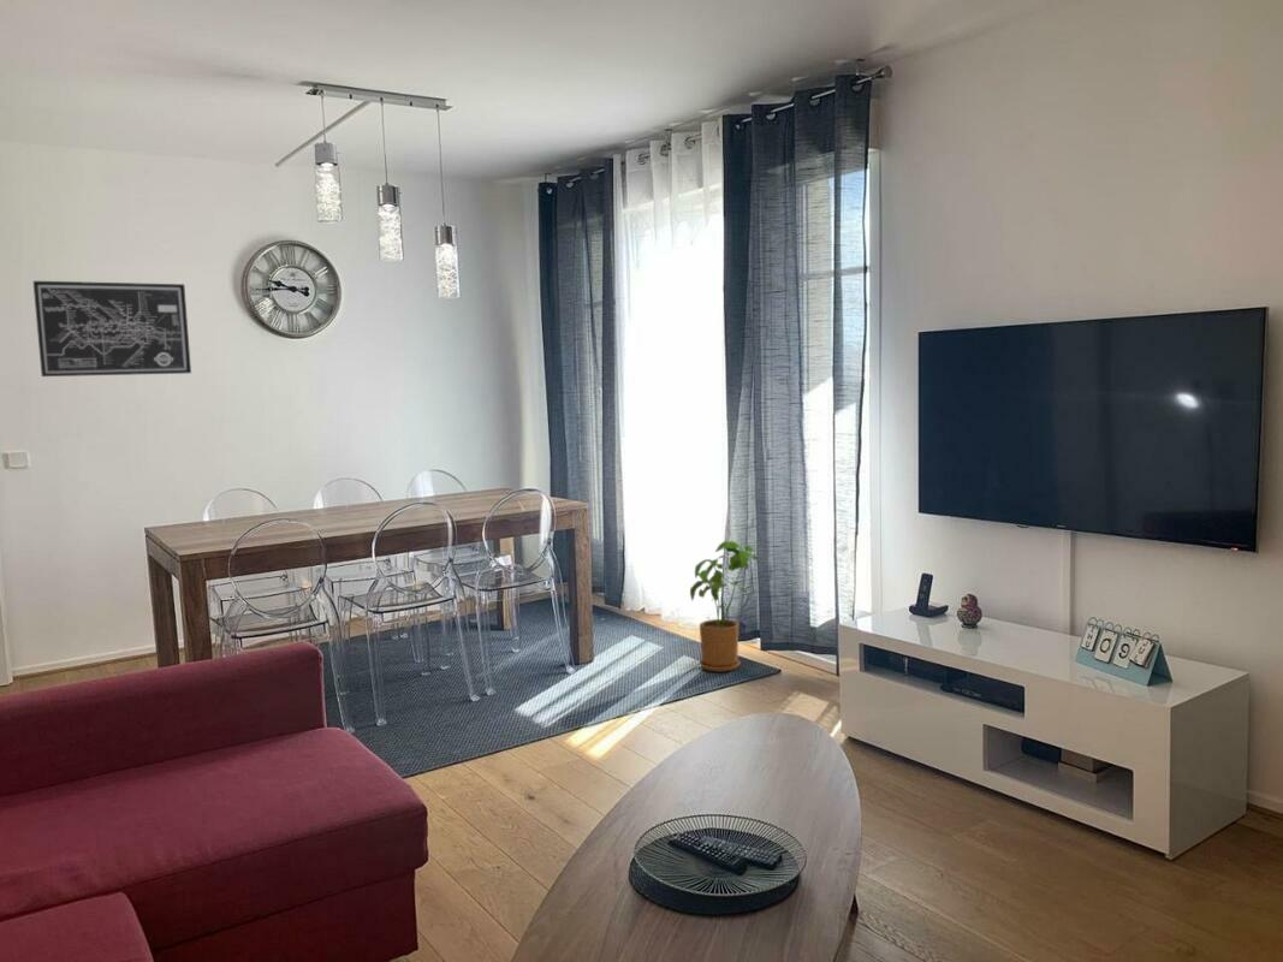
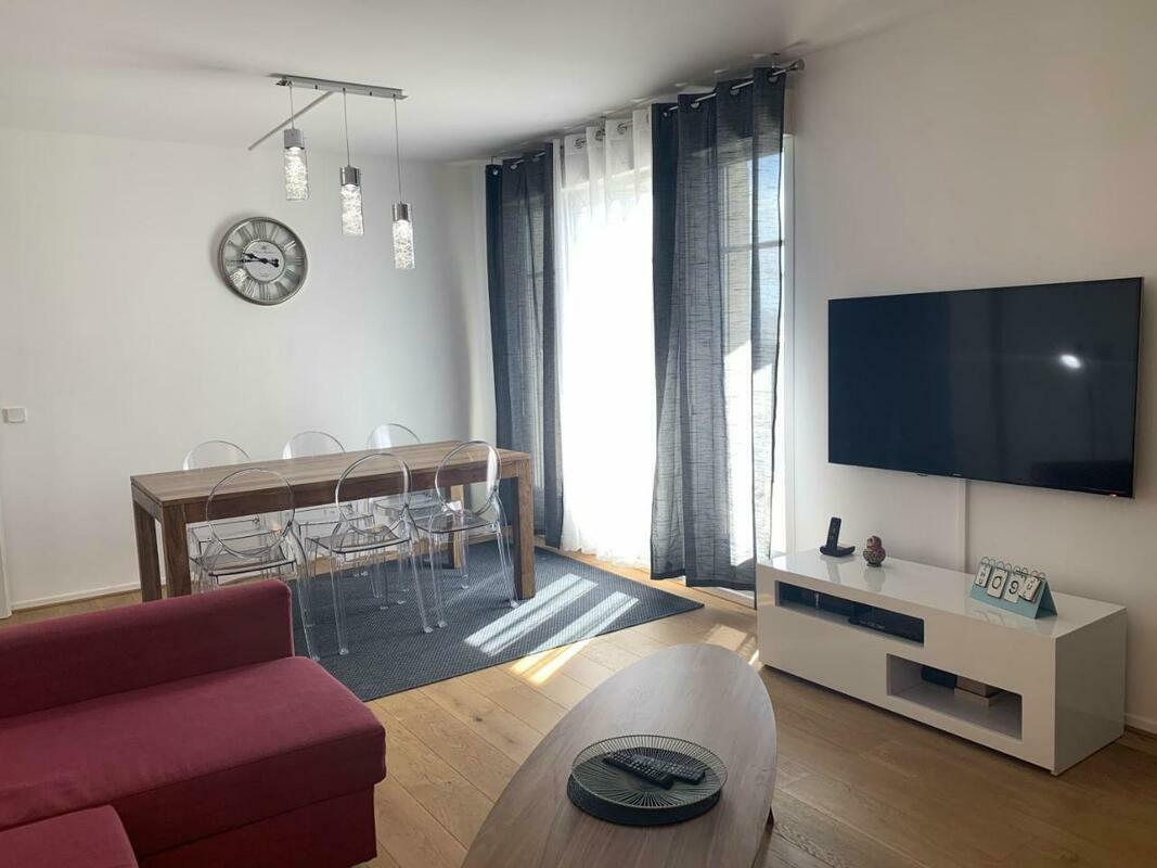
- wall art (114, 328)
- house plant (718, 605)
